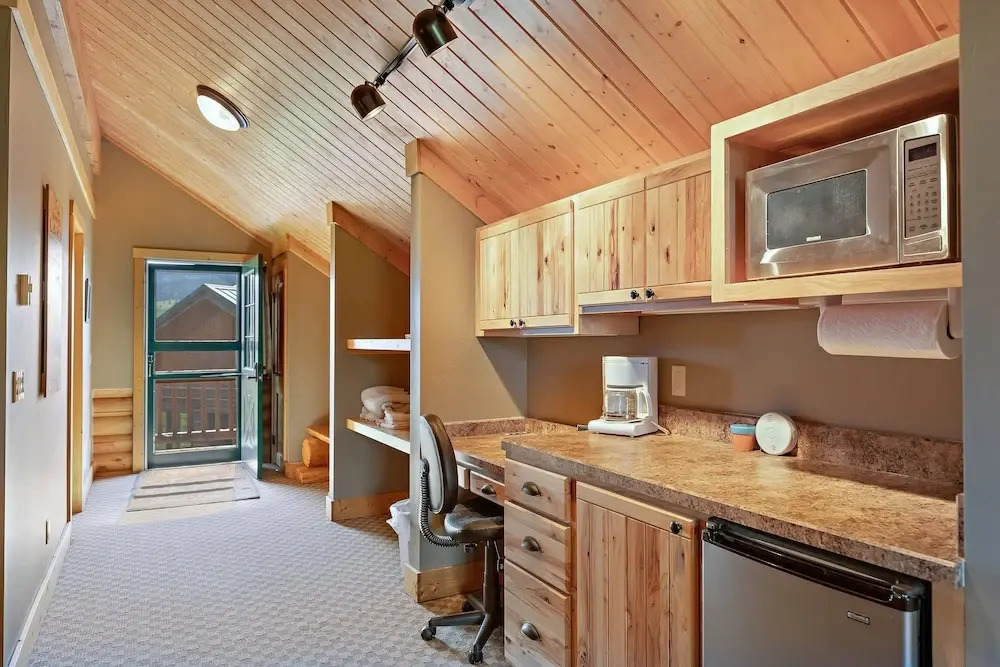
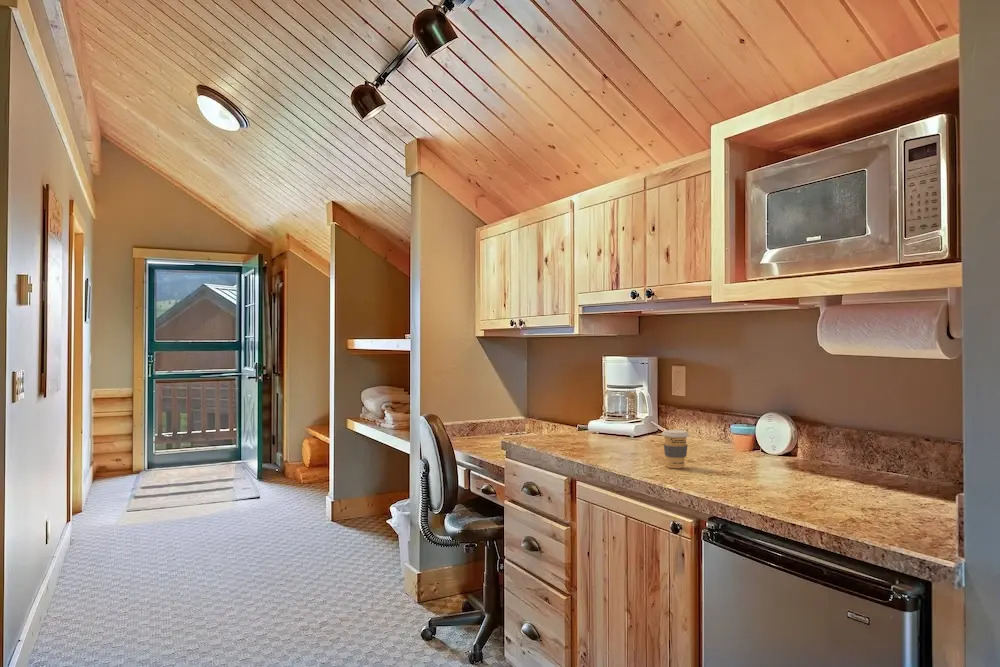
+ coffee cup (675, 449)
